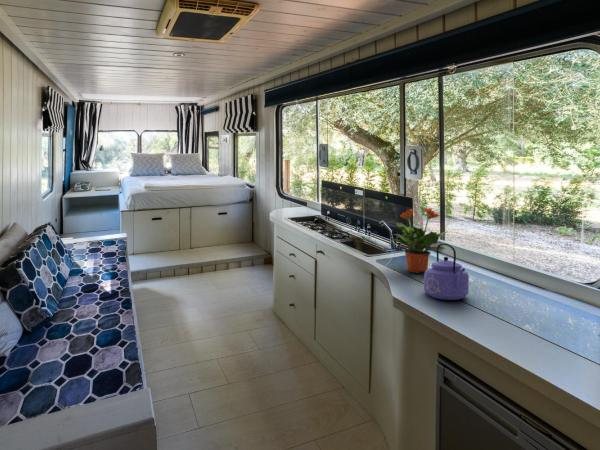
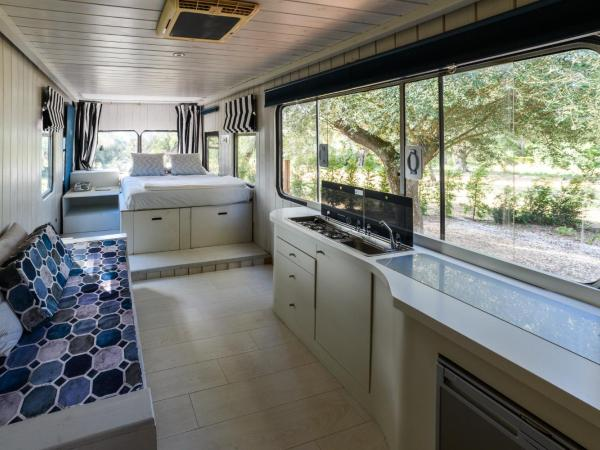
- potted plant (417, 239)
- kettle (449, 271)
